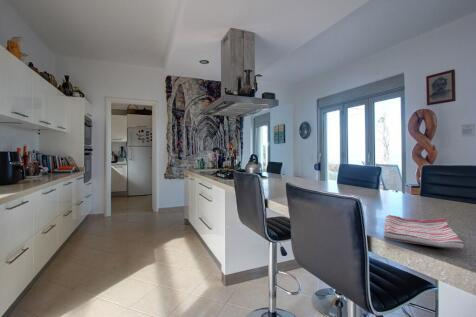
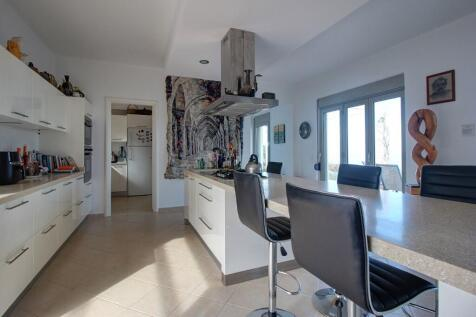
- dish towel (417, 228)
